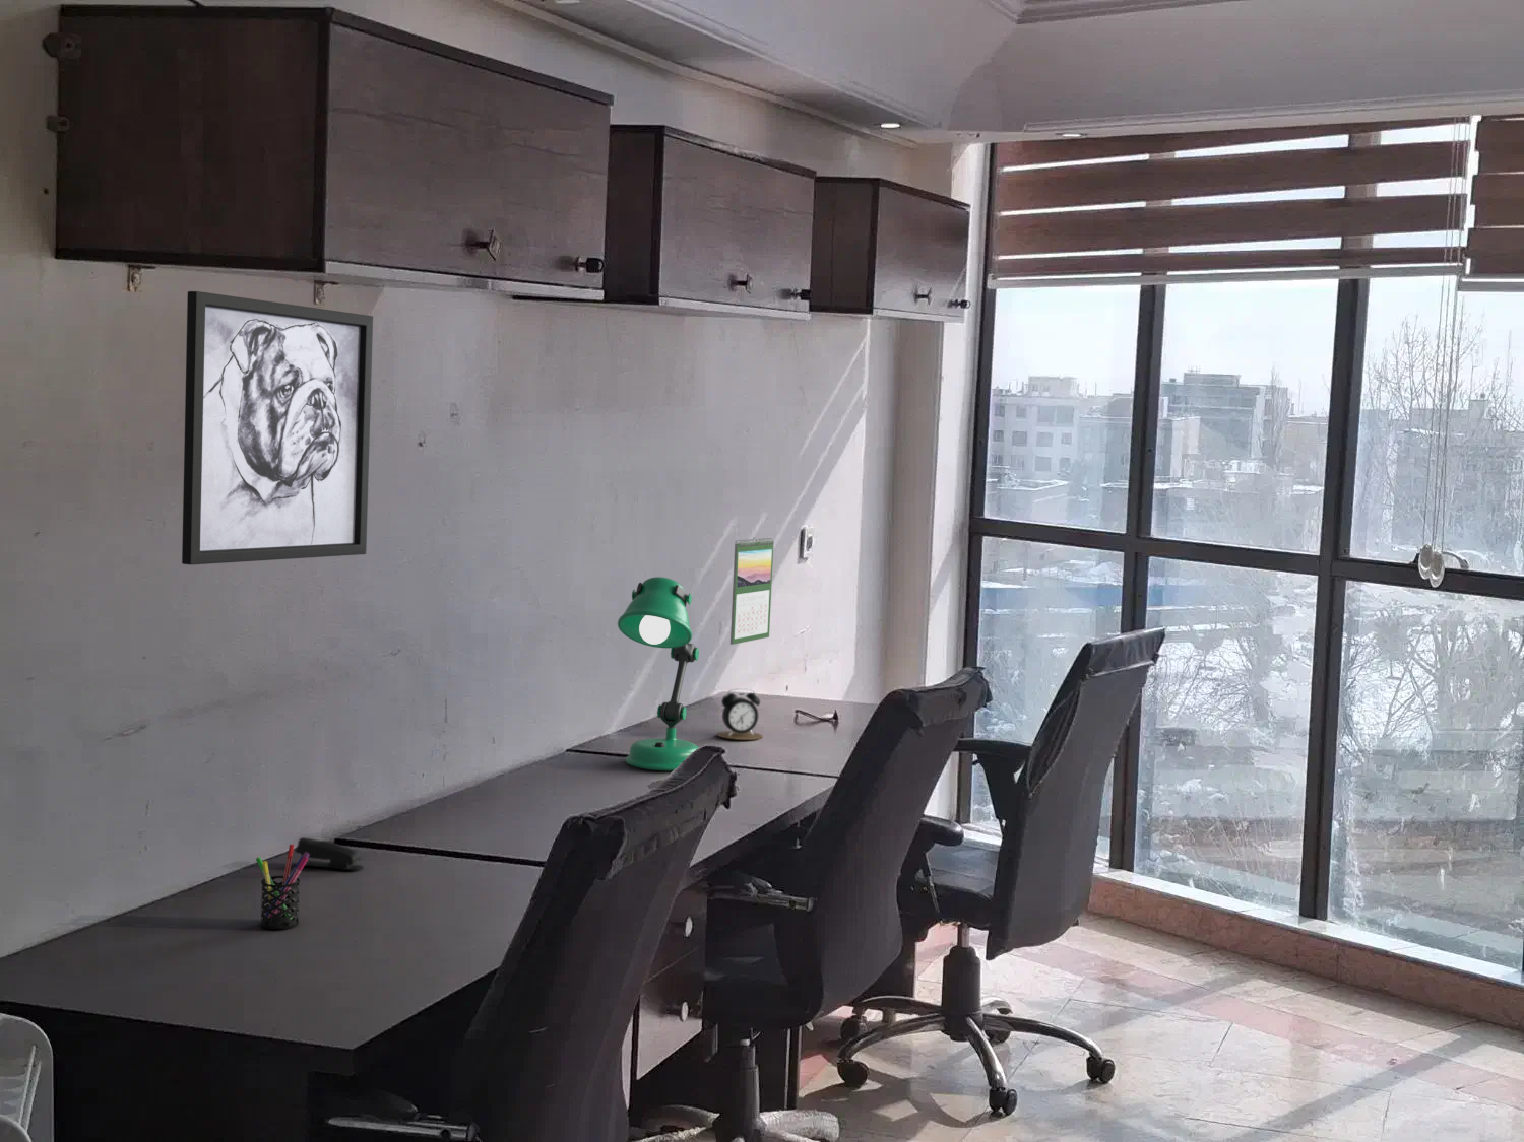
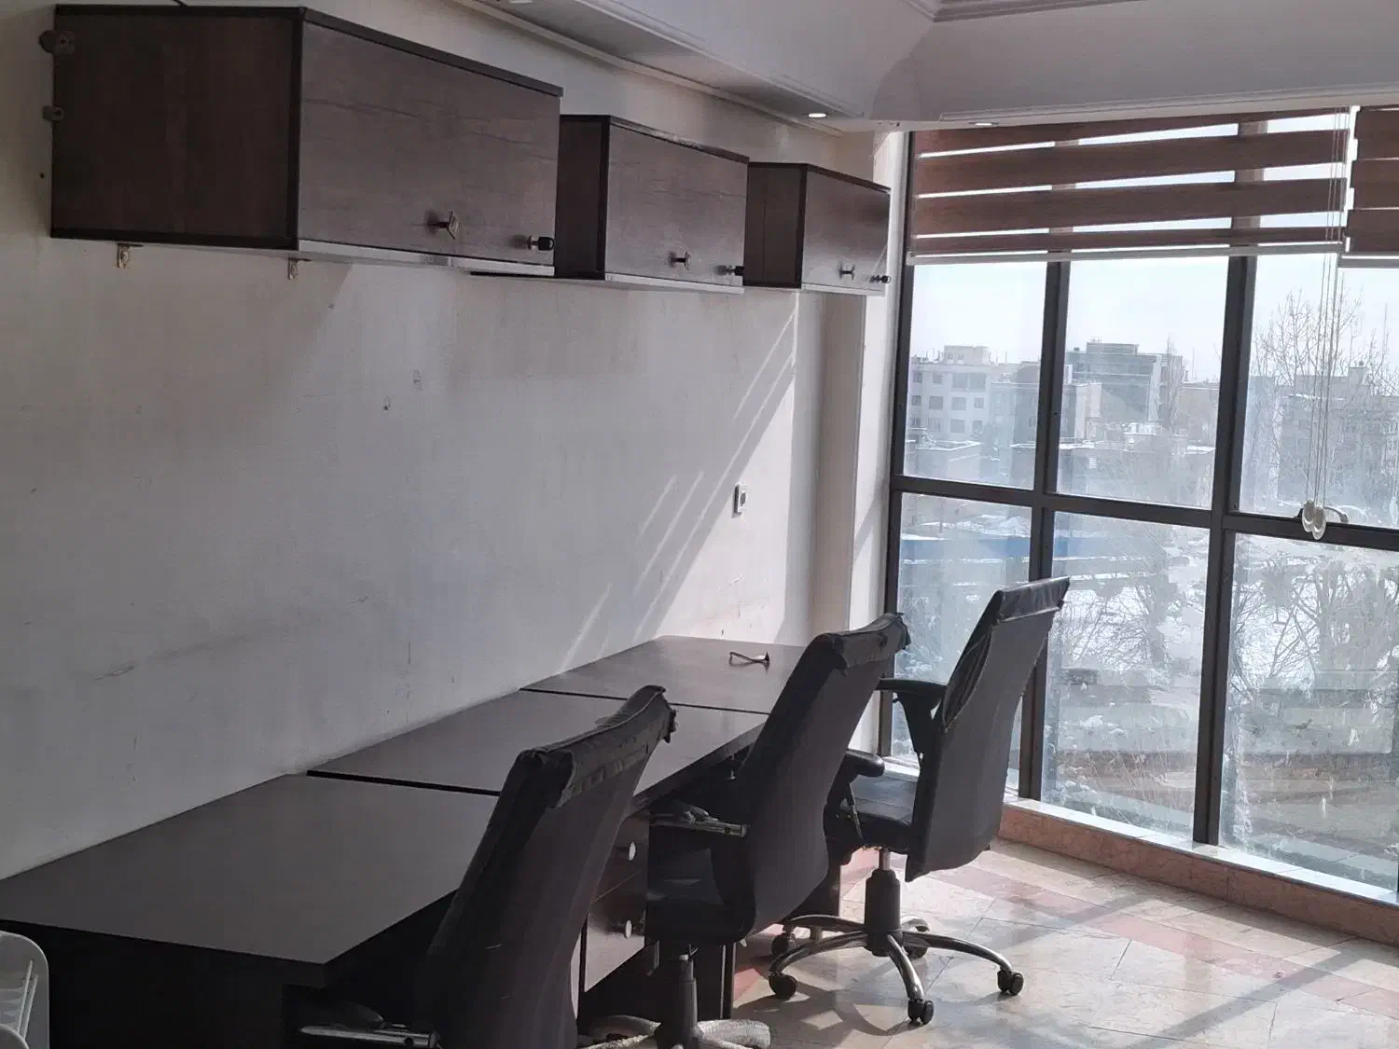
- pen holder (277, 885)
- stapler (328, 853)
- alarm clock (740, 711)
- calendar (752, 589)
- desk lamp (677, 671)
- wall art (283, 432)
